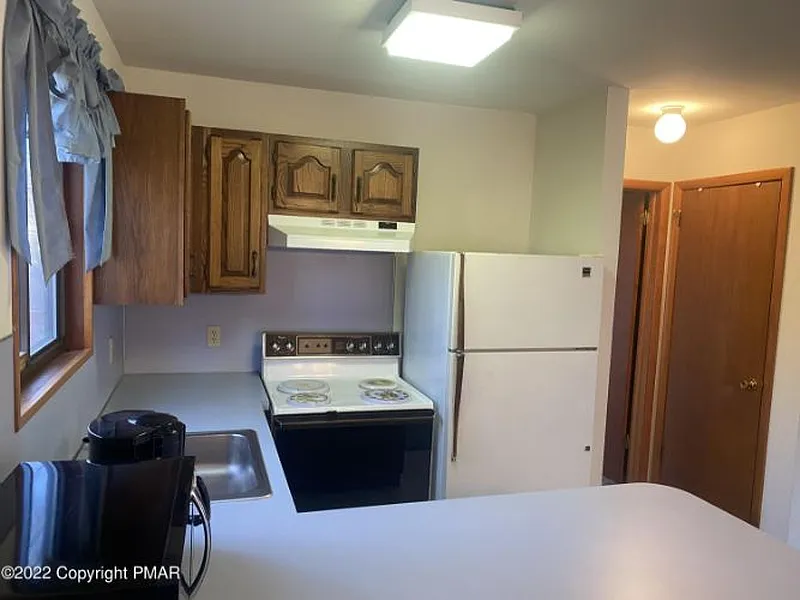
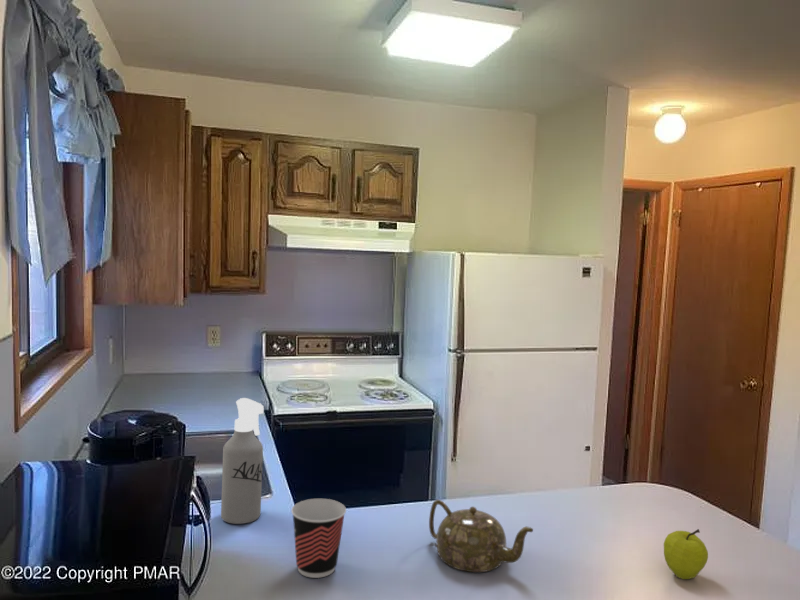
+ teapot (476, 533)
+ fruit (684, 550)
+ spray bottle (245, 459)
+ cup (317, 538)
